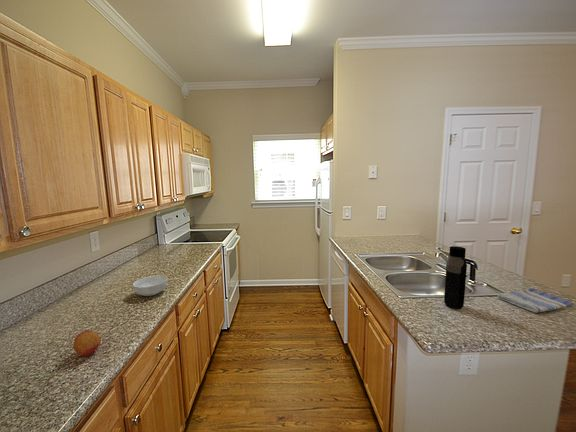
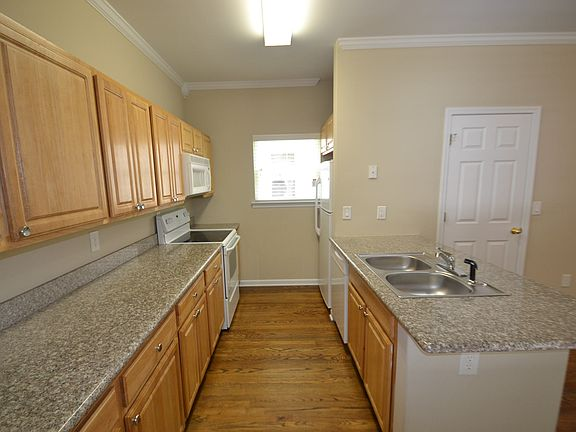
- cereal bowl (150, 286)
- dish towel (533, 299)
- fruit (87, 342)
- water bottle (455, 277)
